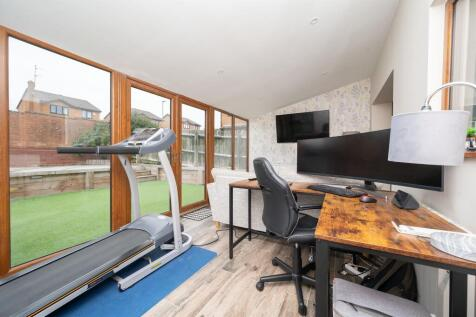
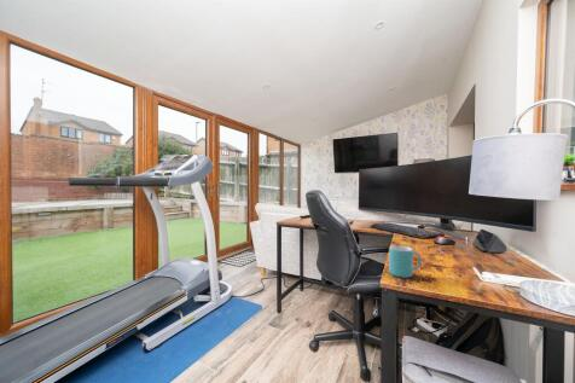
+ mug (405, 260)
